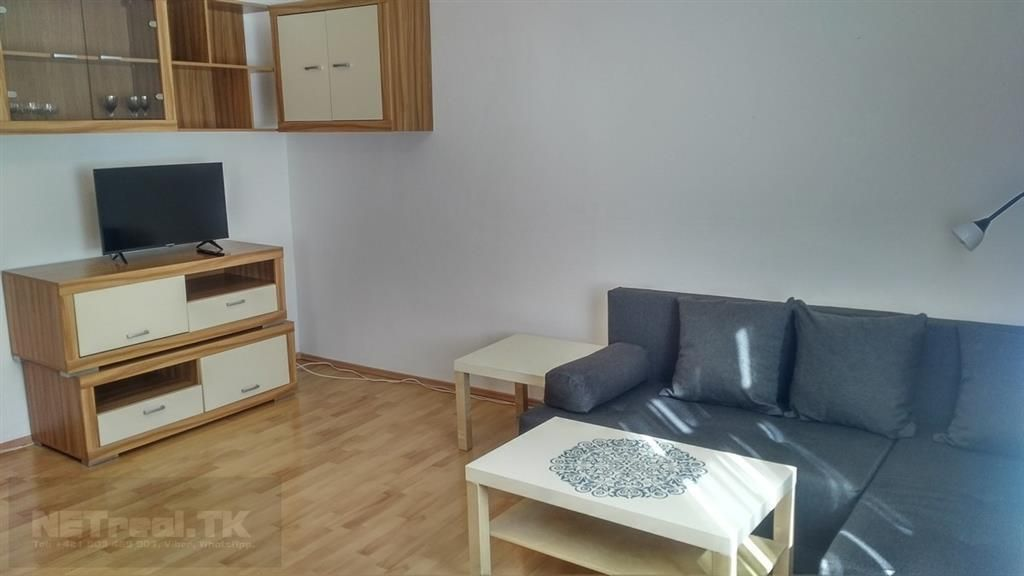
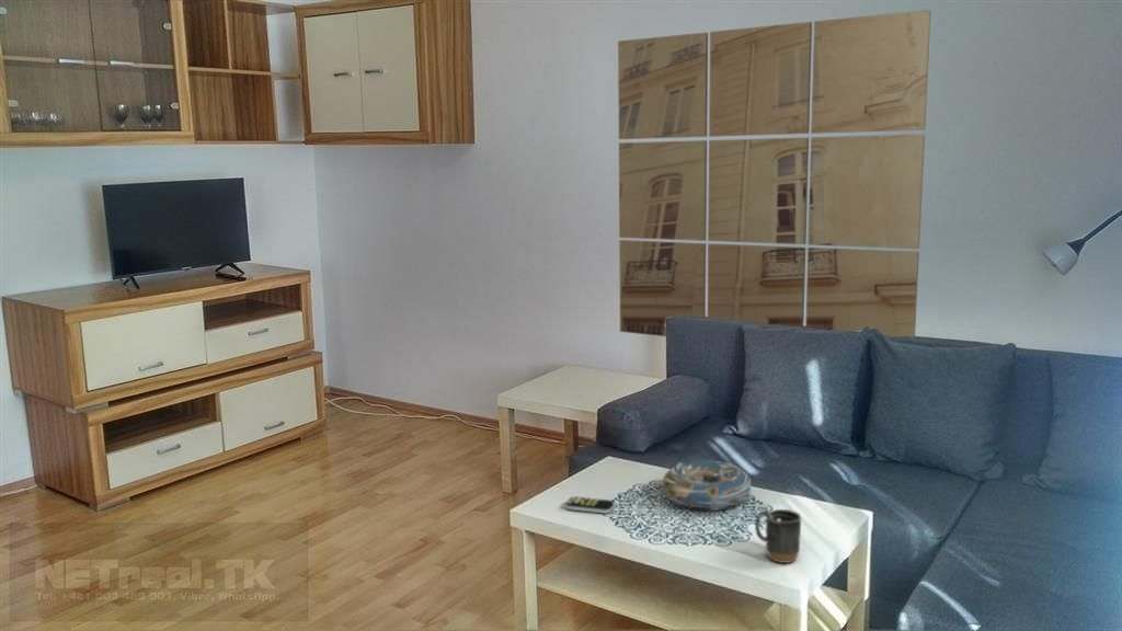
+ remote control (589, 504)
+ mug (778, 531)
+ wall art (756, 191)
+ decorative bowl (706, 484)
